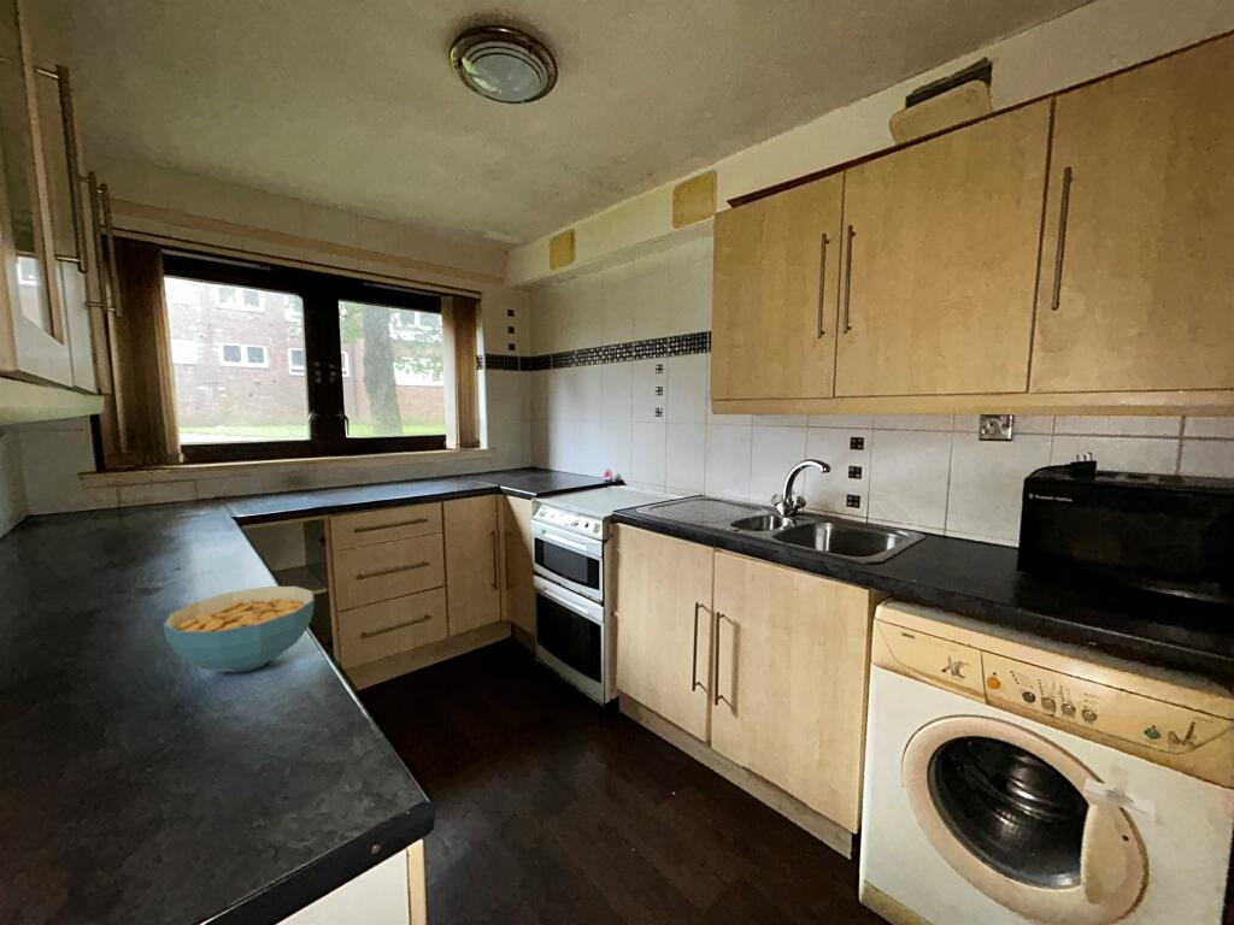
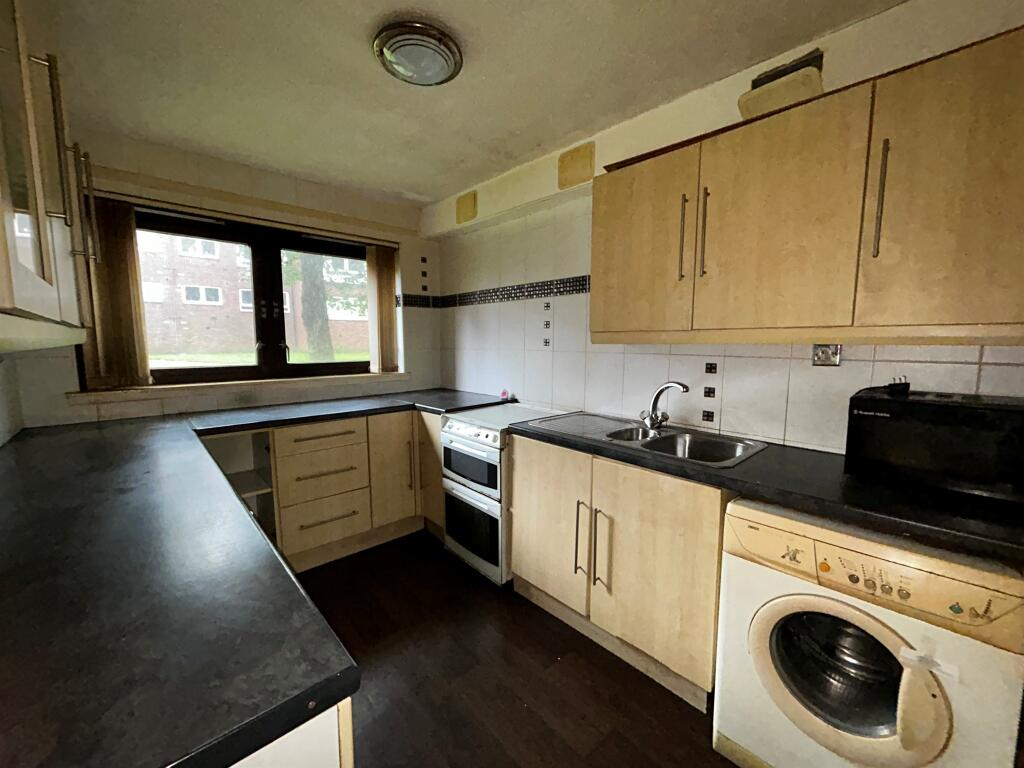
- cereal bowl (246, 635)
